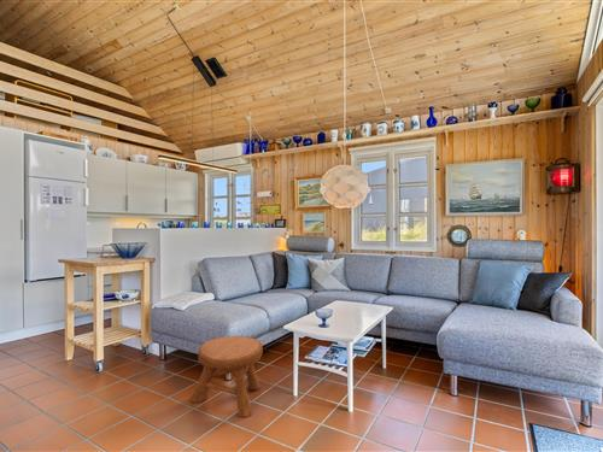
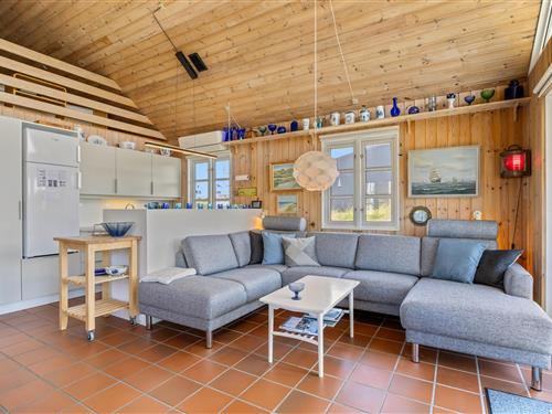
- stool (226, 372)
